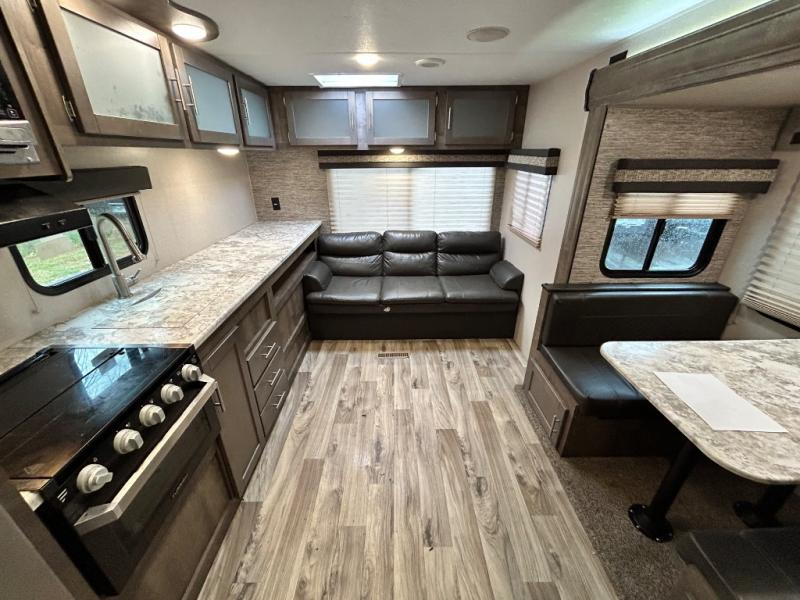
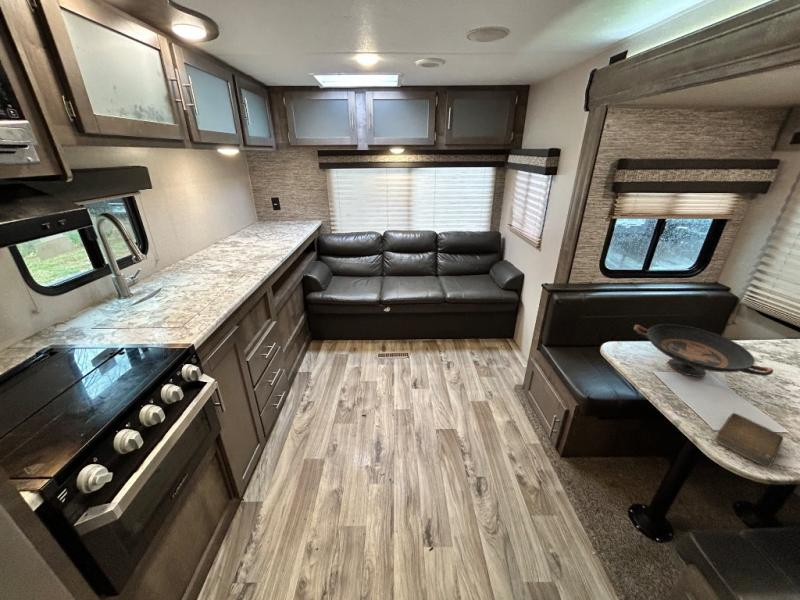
+ book (749, 437)
+ decorative bowl (691, 355)
